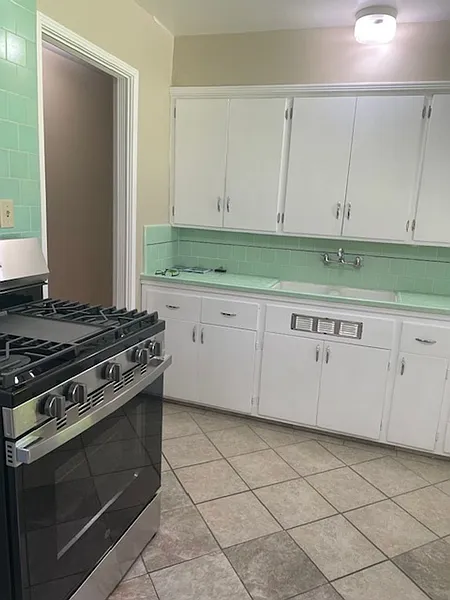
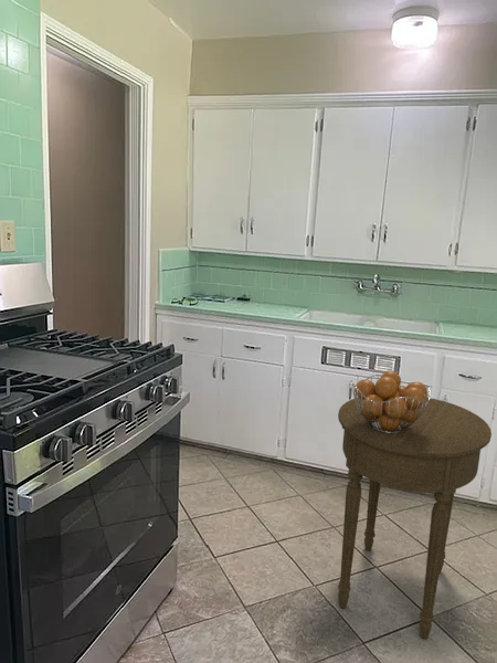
+ side table (405, 490)
+ fruit basket (389, 400)
